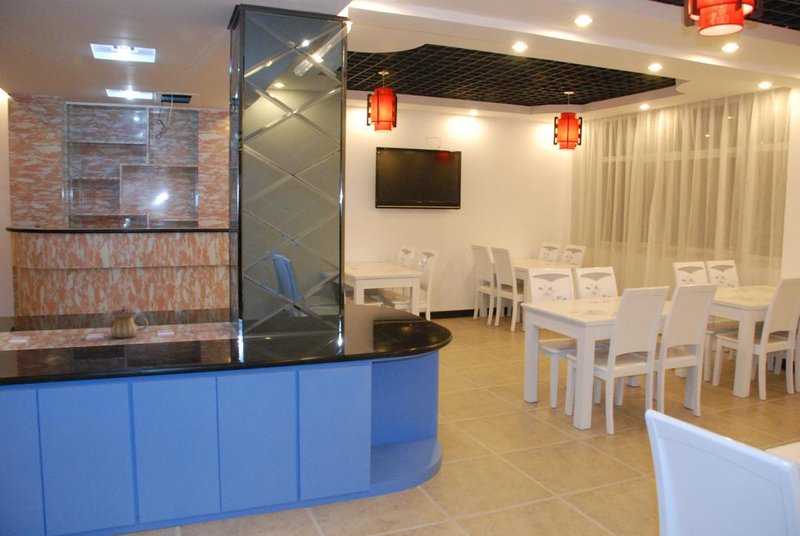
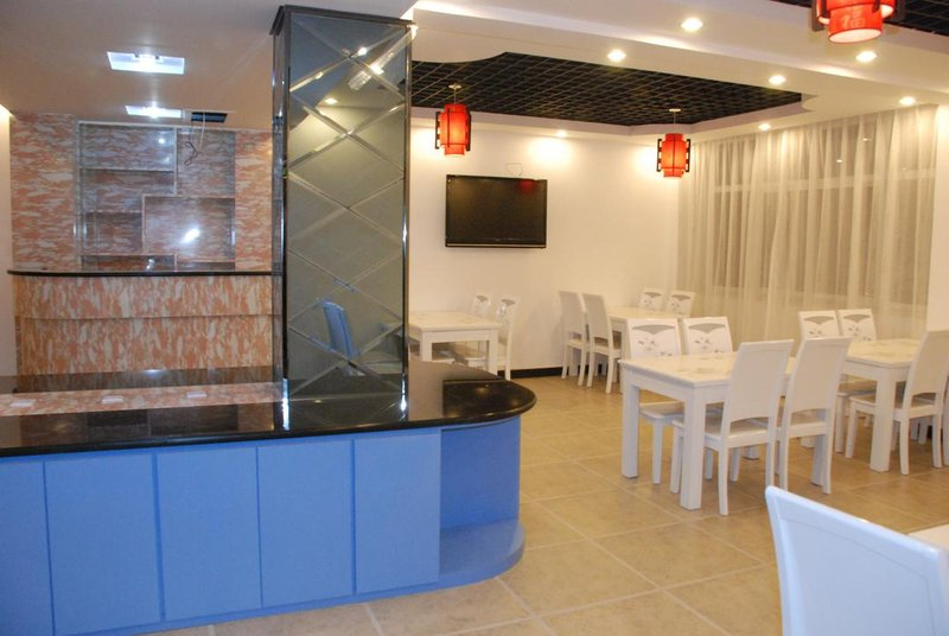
- teapot (126, 320)
